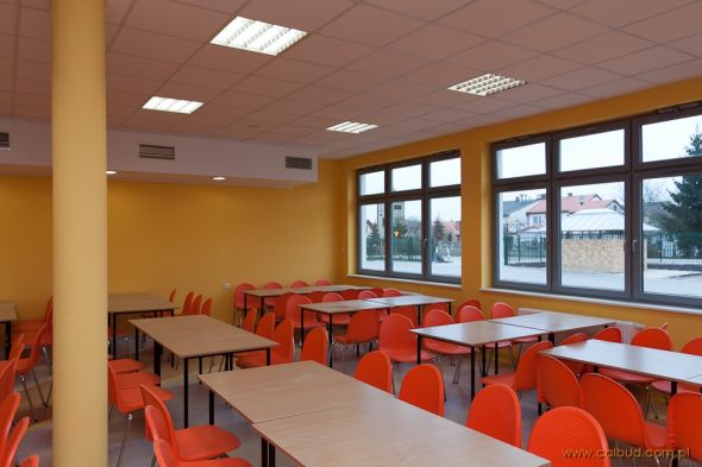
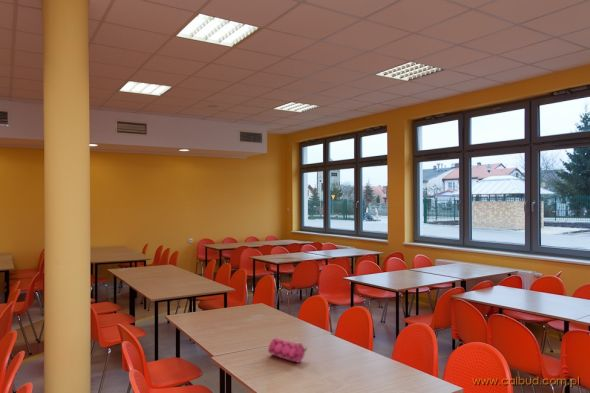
+ pencil case (286, 348)
